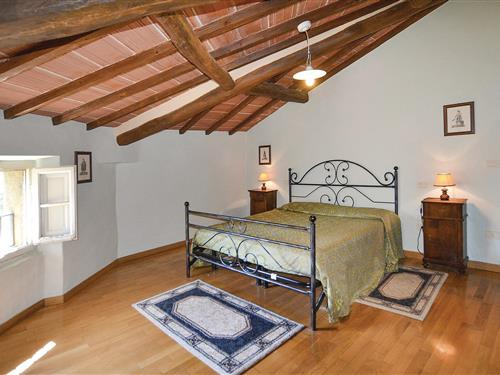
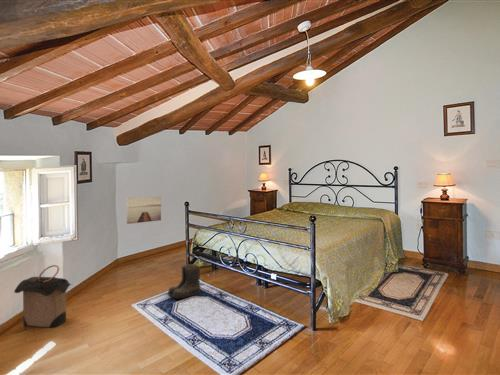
+ boots (184, 280)
+ laundry hamper (43, 294)
+ wall art (144, 209)
